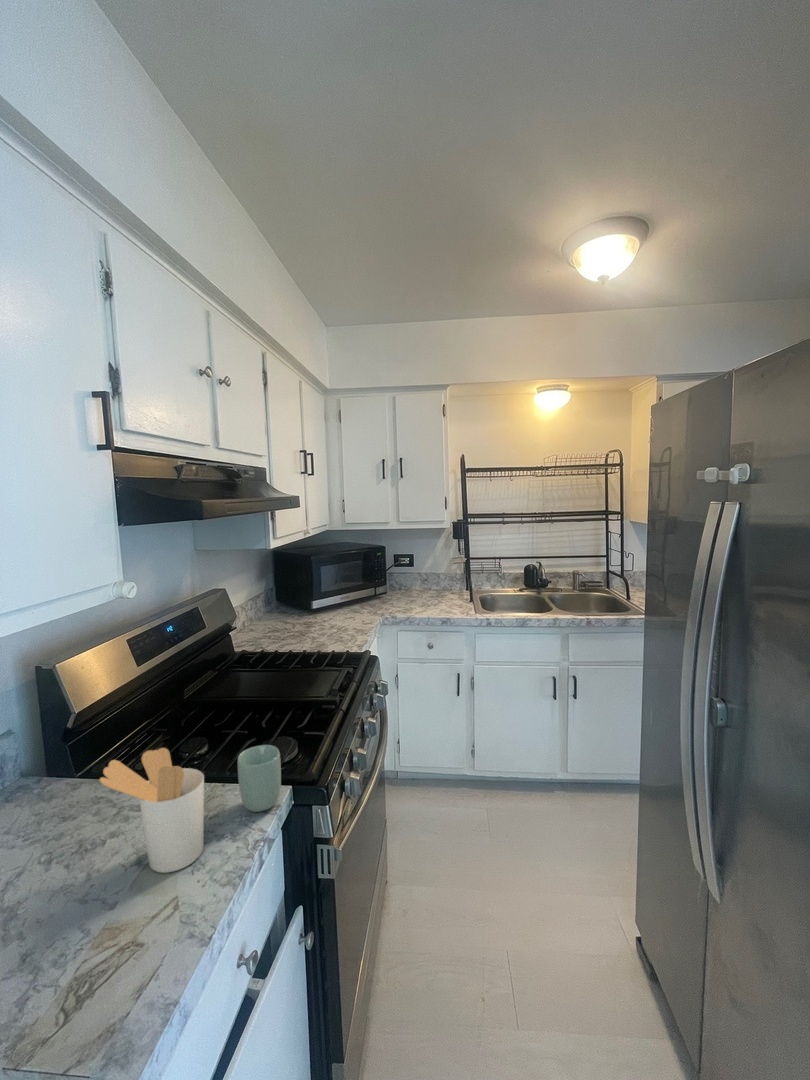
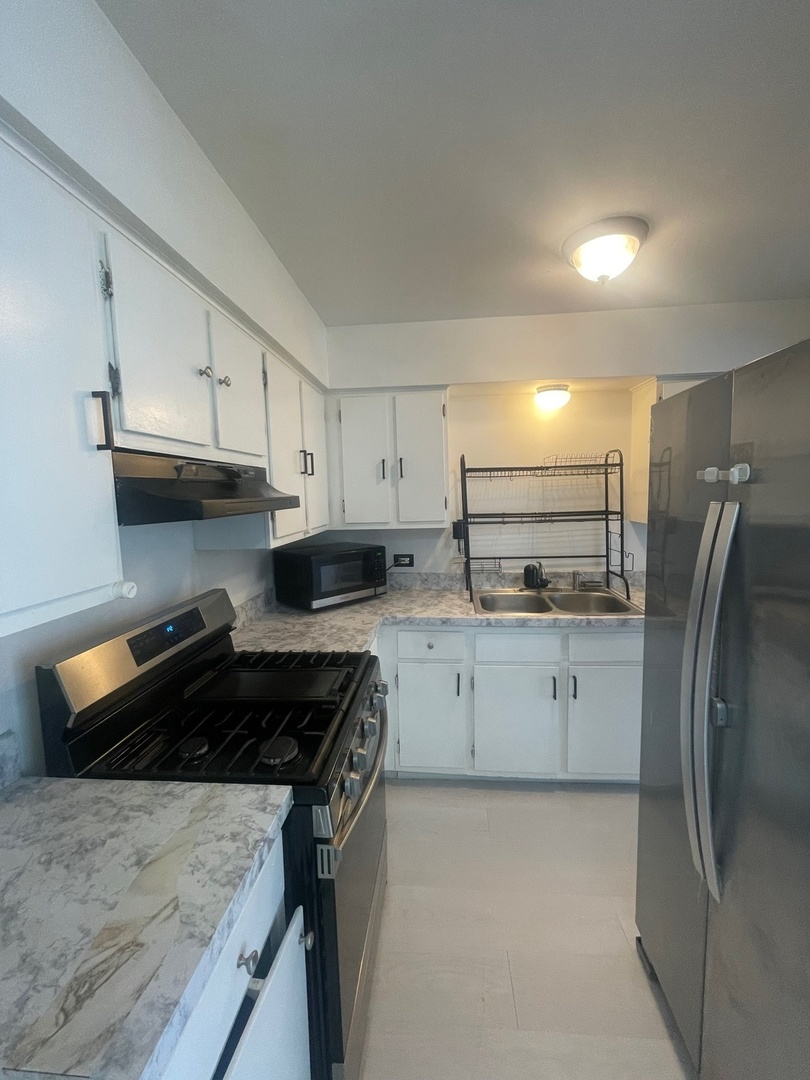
- utensil holder (155, 807)
- cup (260, 780)
